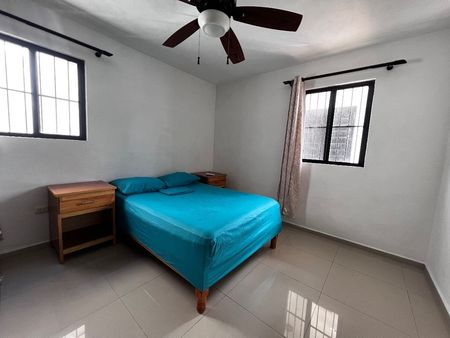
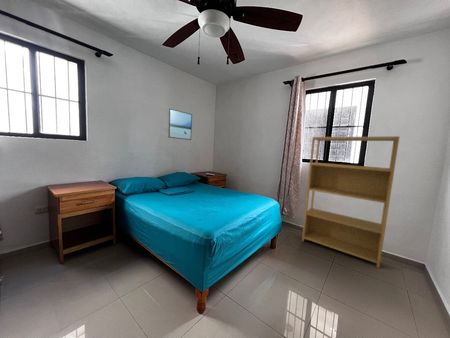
+ bookshelf (344, 194)
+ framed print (180, 125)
